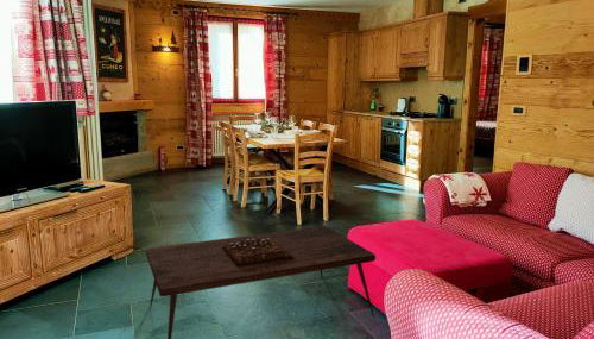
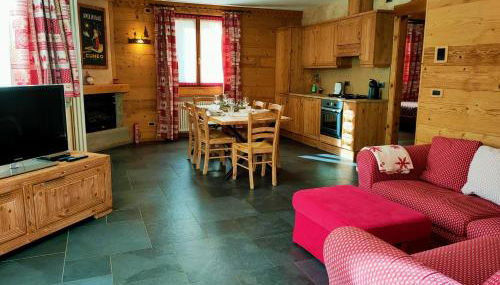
- coffee table (259, 277)
